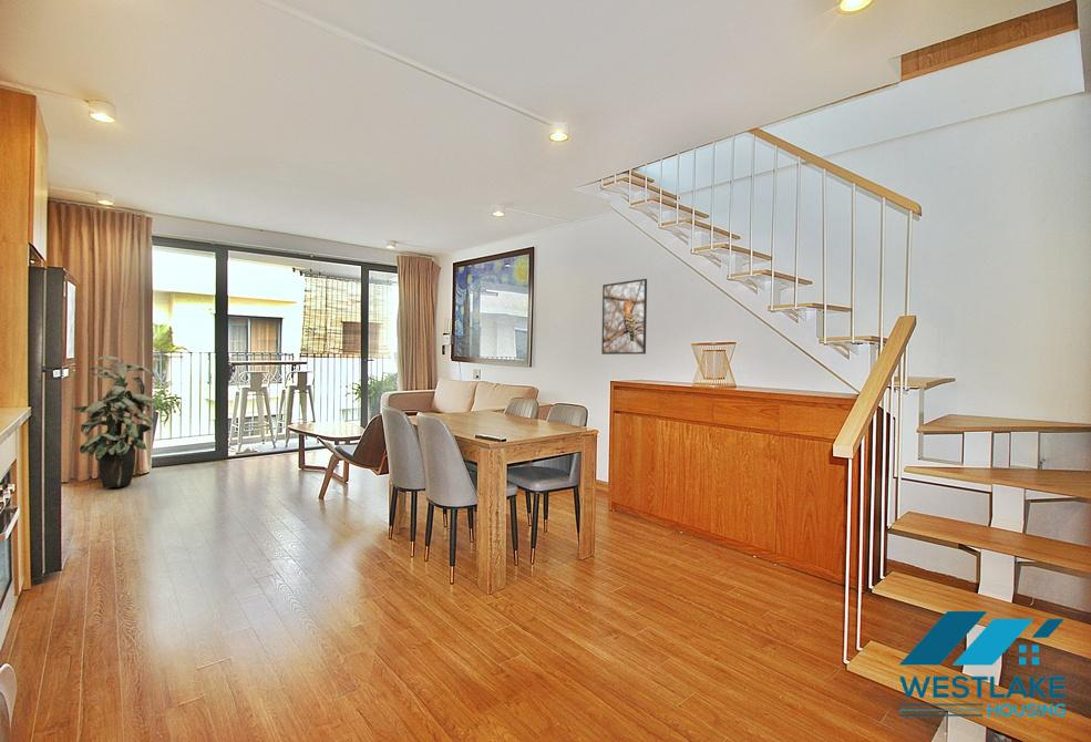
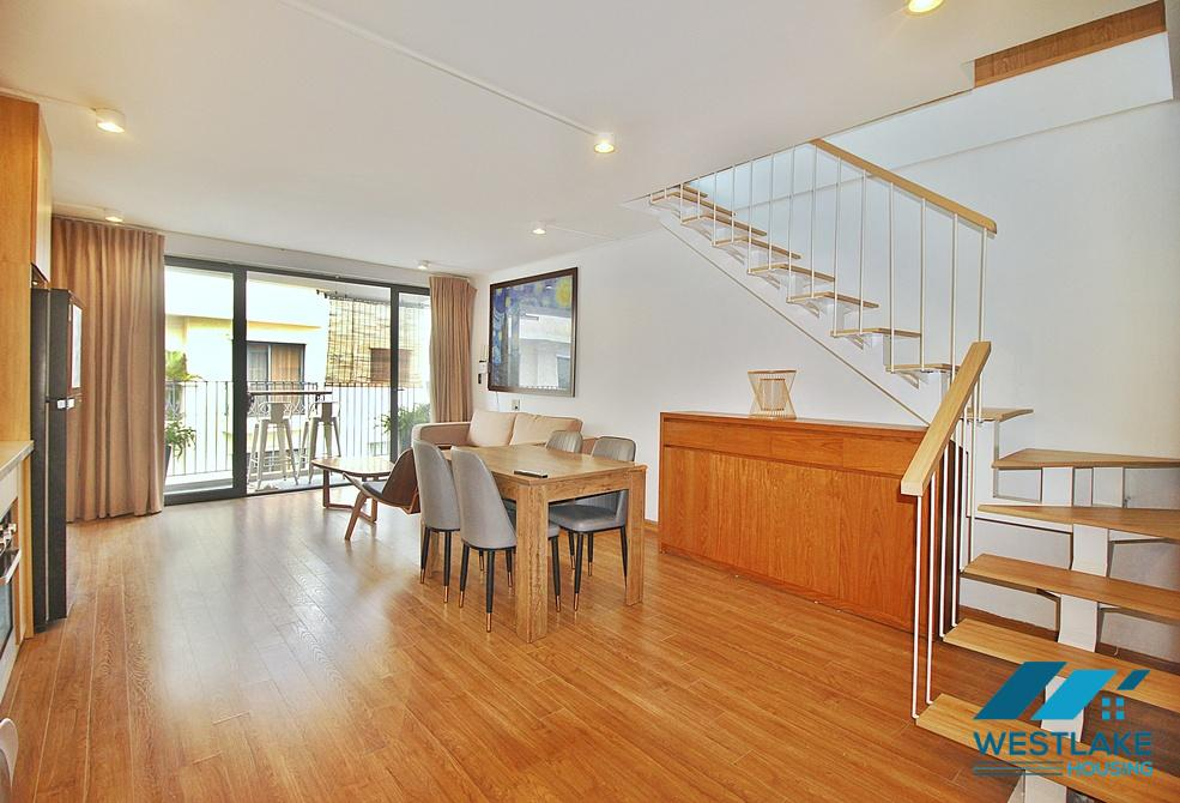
- indoor plant (114, 421)
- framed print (622, 318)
